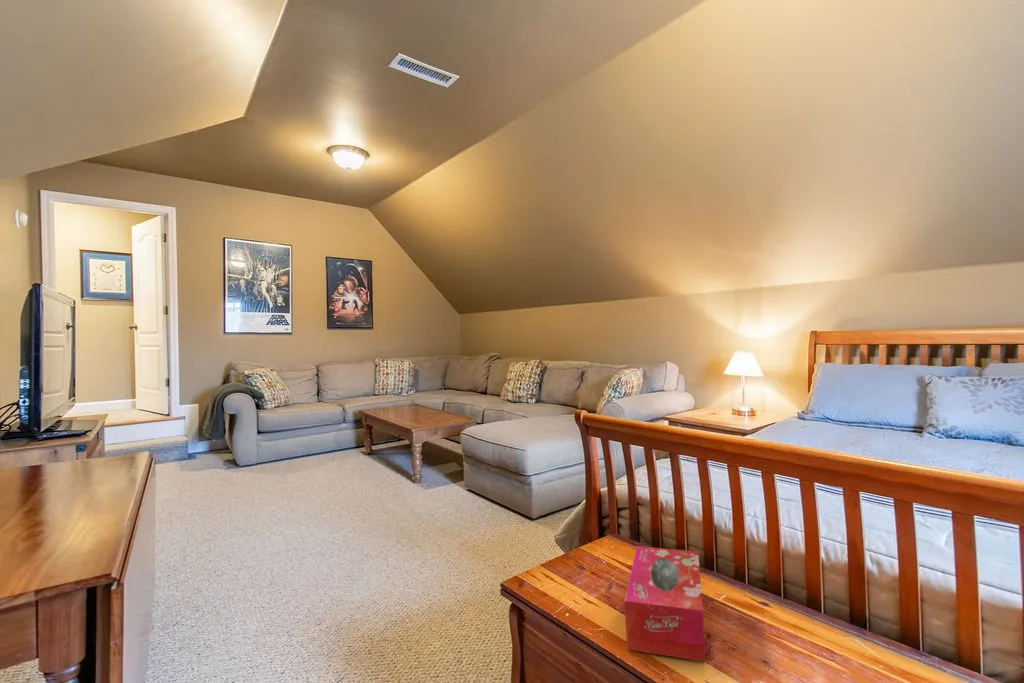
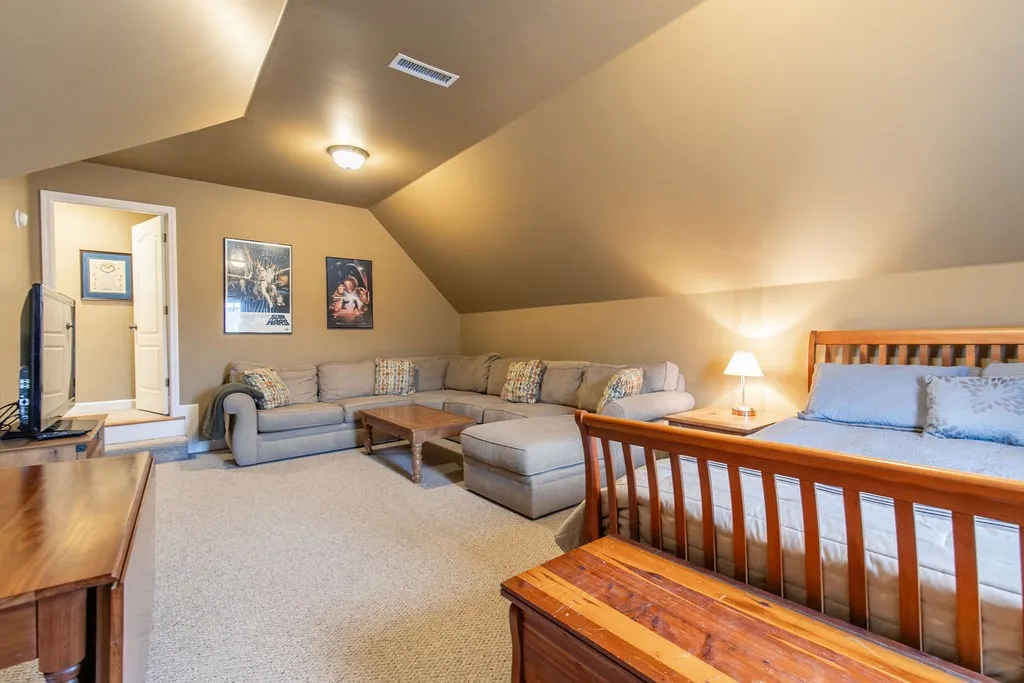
- tissue box (666, 595)
